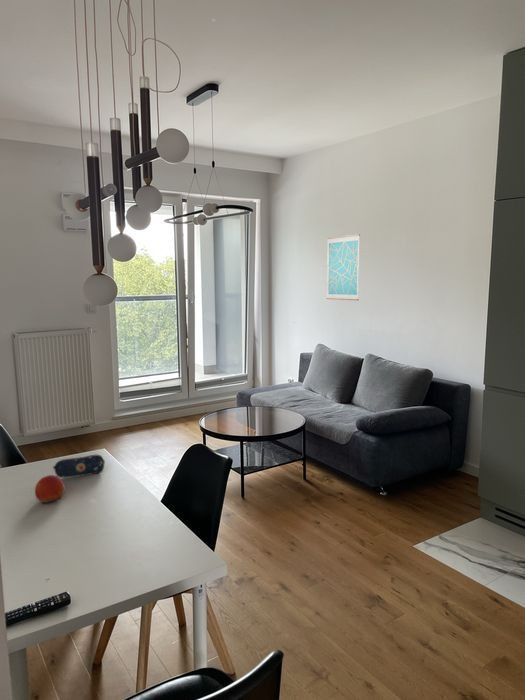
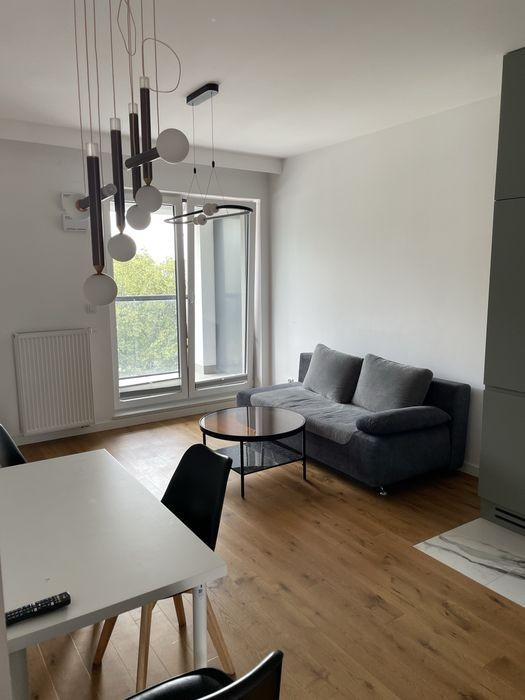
- pencil case (80, 466)
- fruit (49, 487)
- wall art (342, 268)
